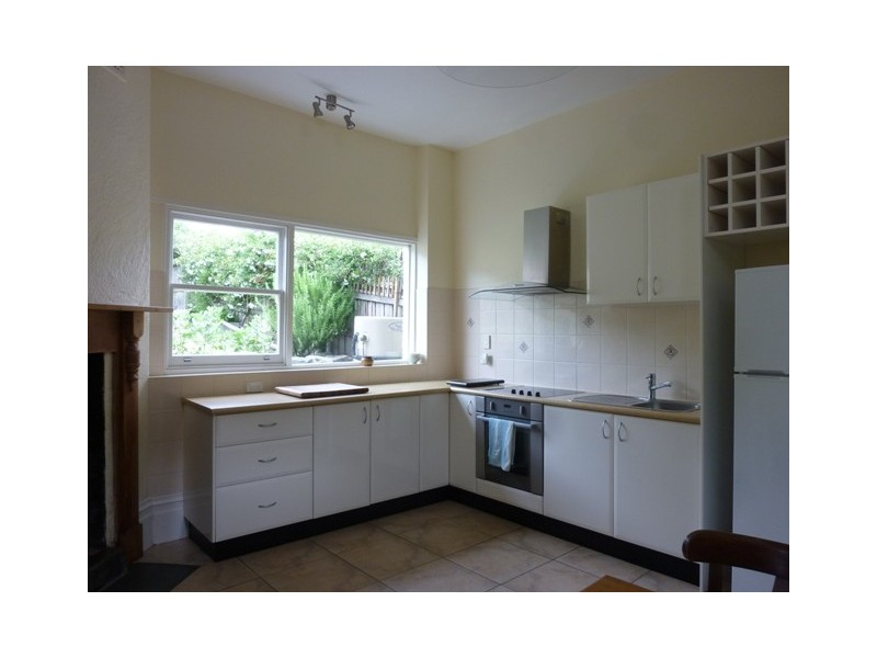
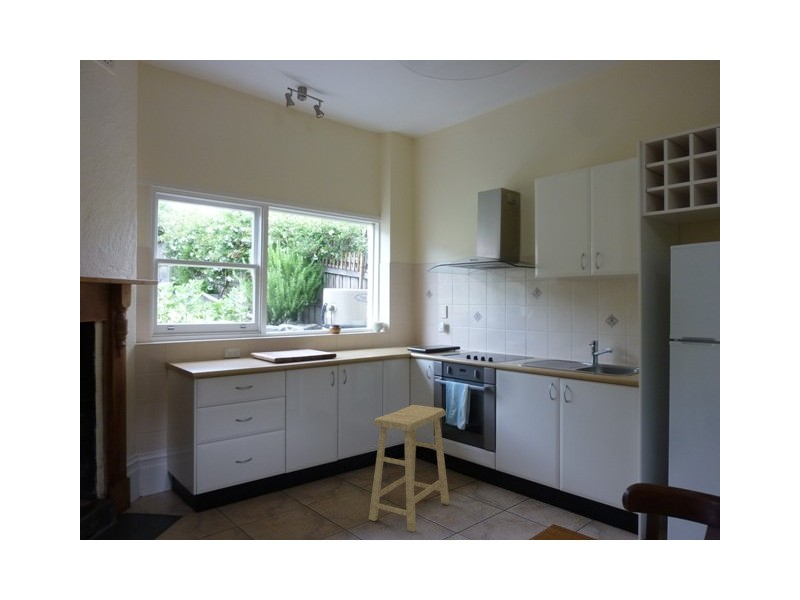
+ stool (410, 462)
